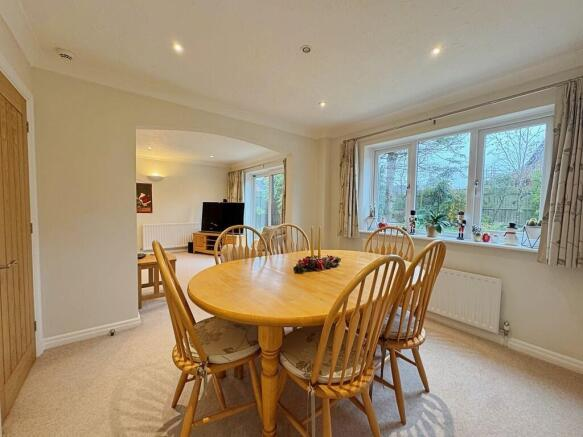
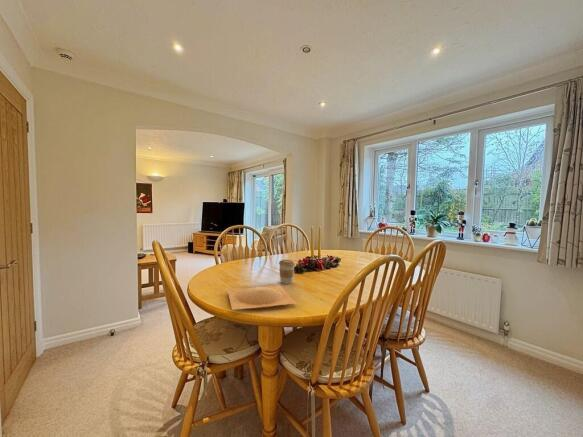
+ coffee cup (286, 271)
+ plate (259, 294)
